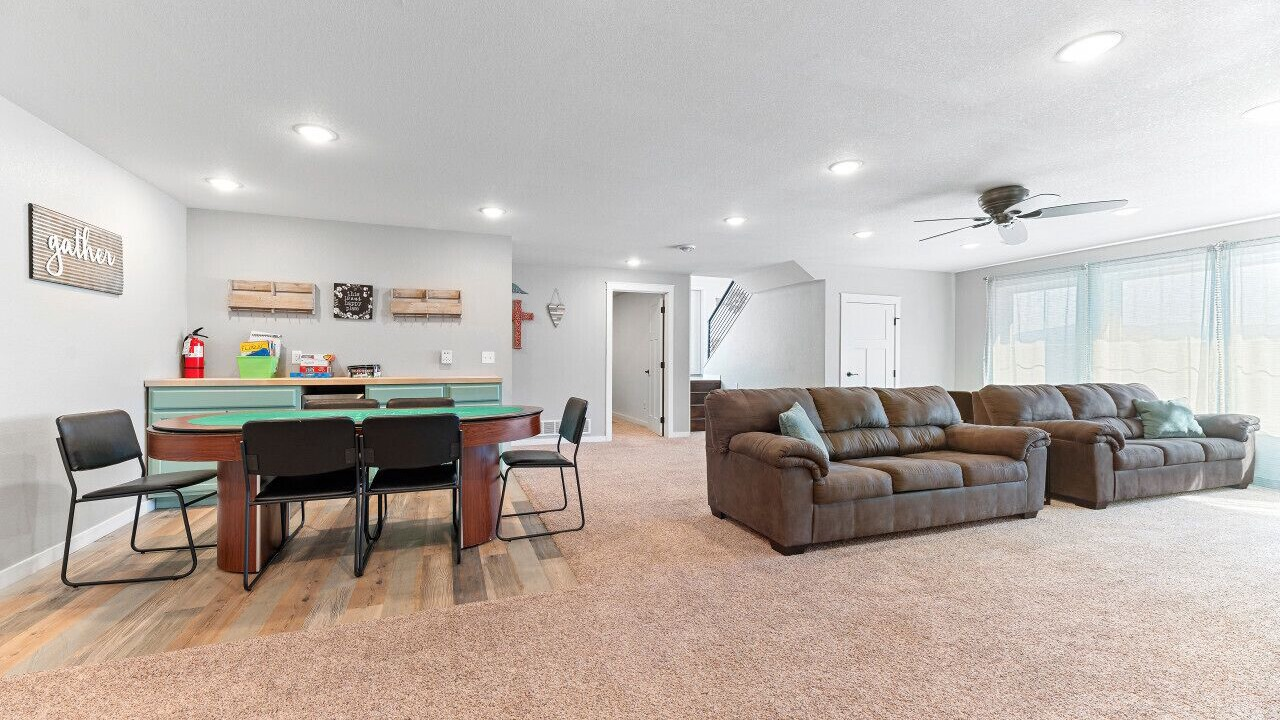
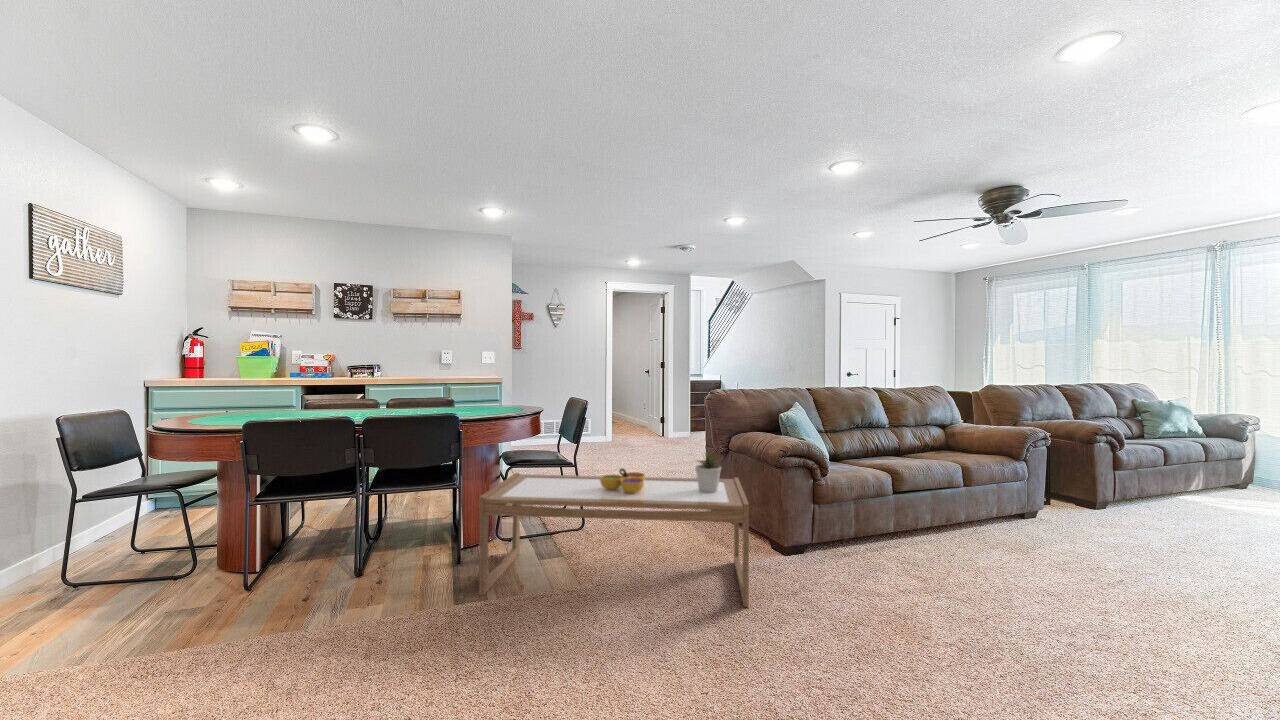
+ decorative bowl (627, 475)
+ potted plant (709, 466)
+ coffee table (618, 518)
